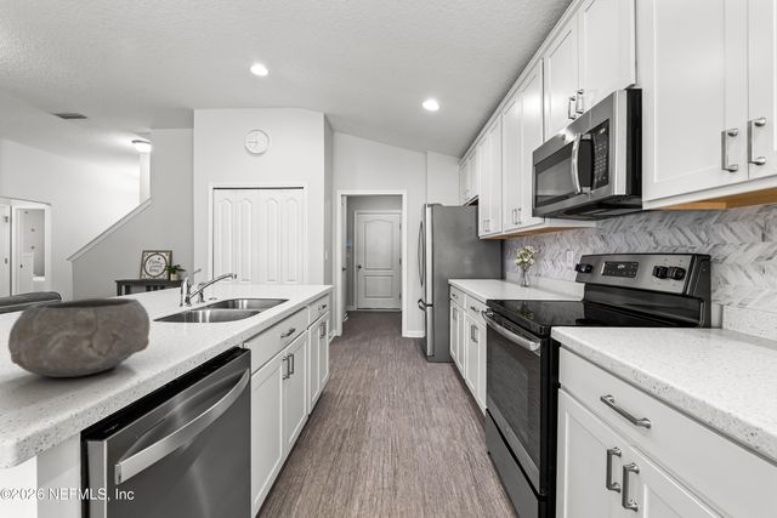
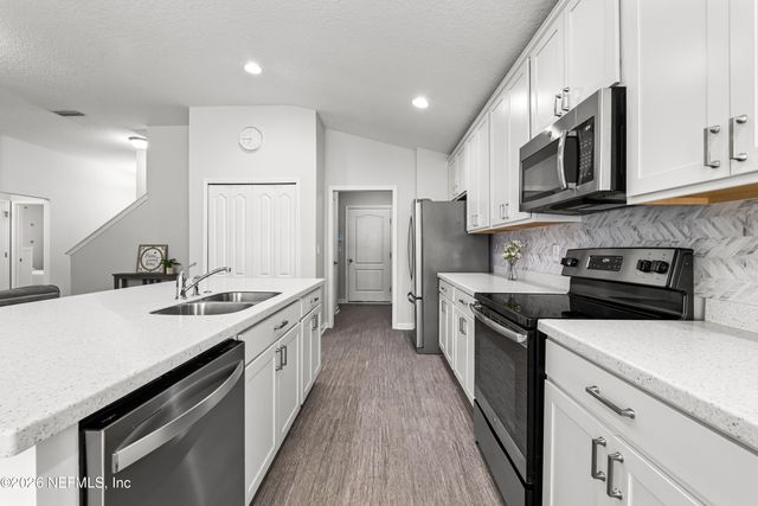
- bowl (84, 336)
